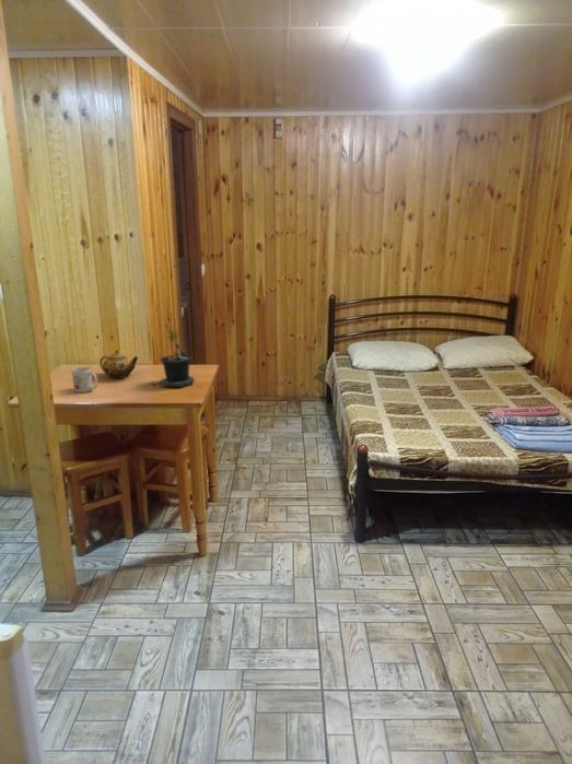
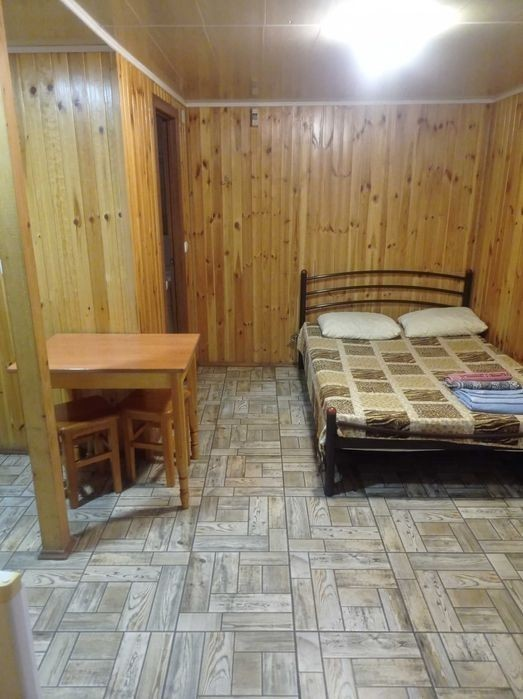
- teapot (118, 363)
- mug (85, 379)
- potted plant (174, 352)
